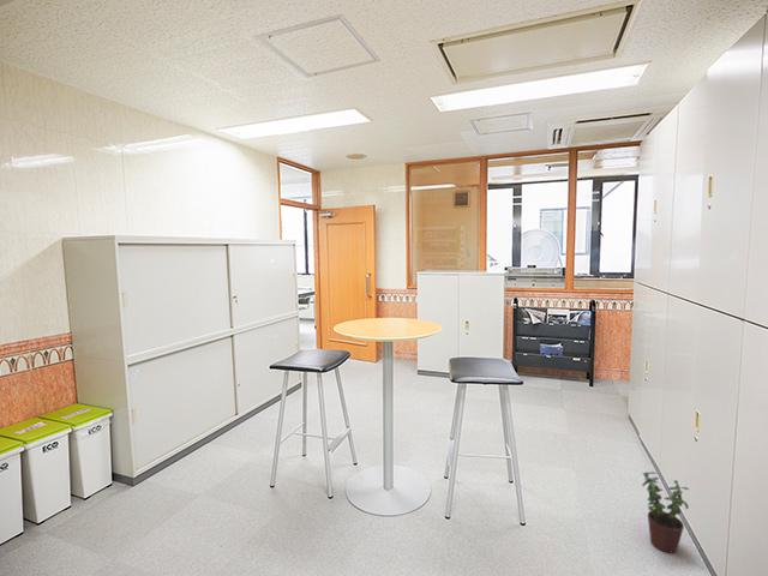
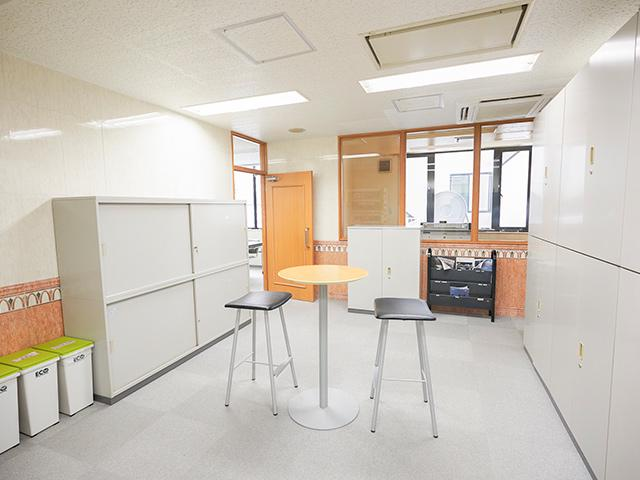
- potted plant (666, 512)
